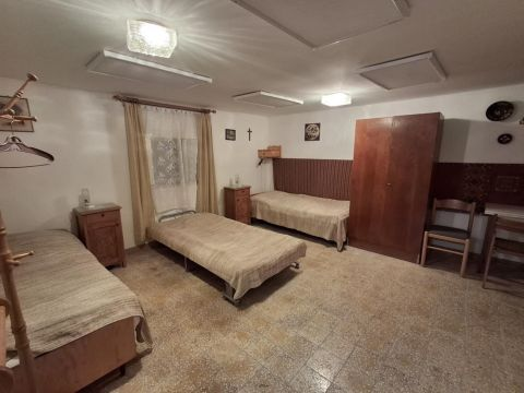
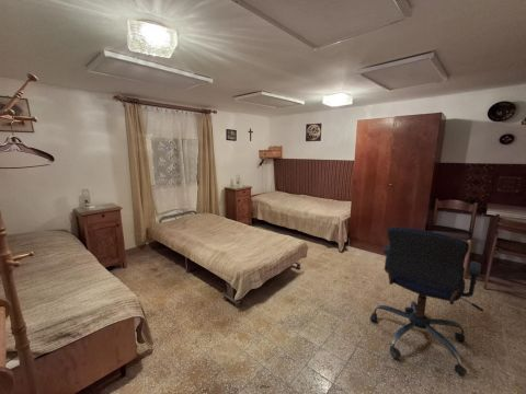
+ office chair (423, 282)
